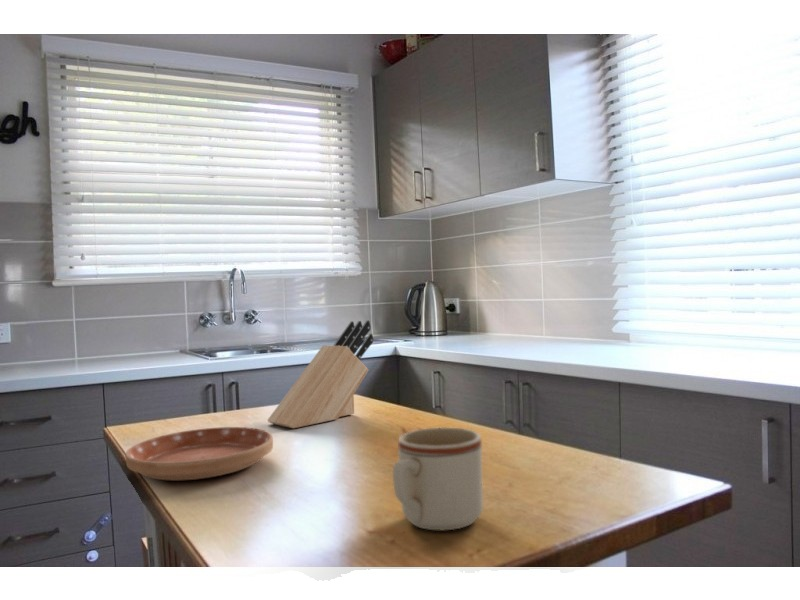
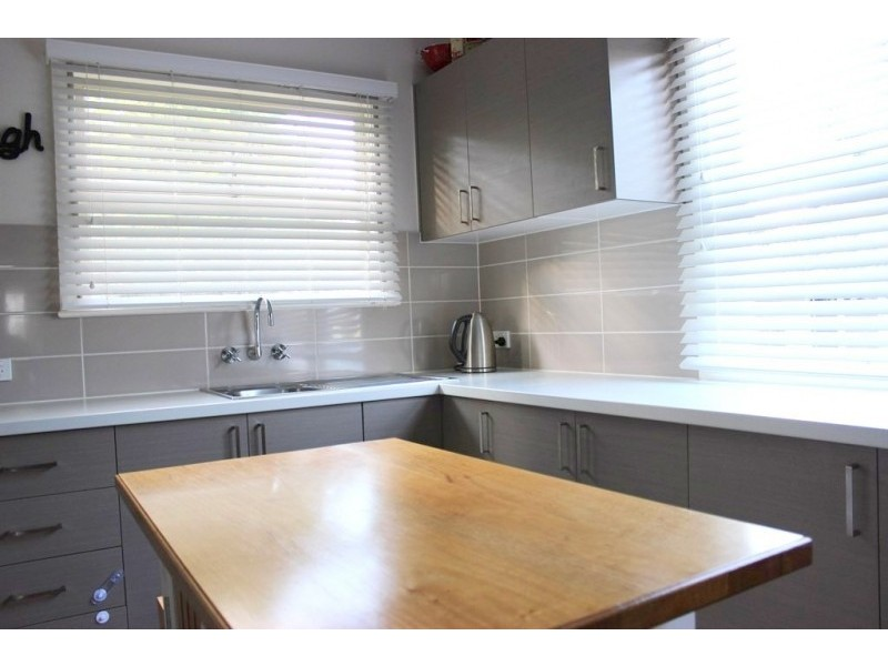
- saucer (201, 453)
- mug (432, 480)
- knife block (325, 370)
